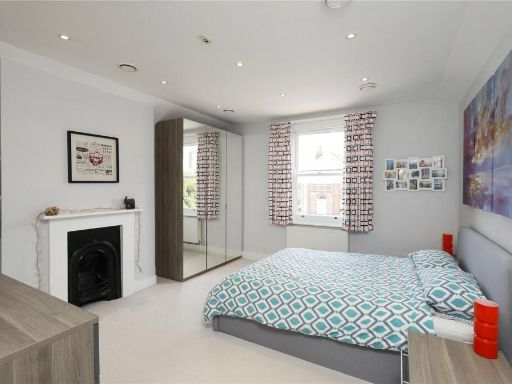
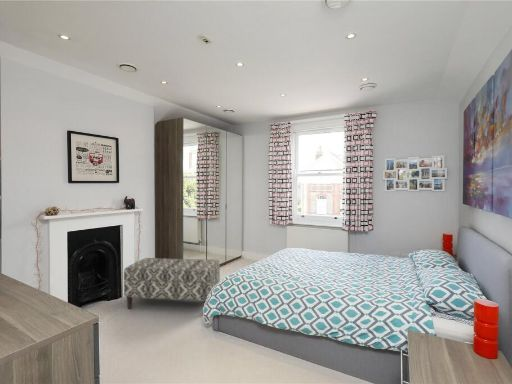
+ bench (174, 283)
